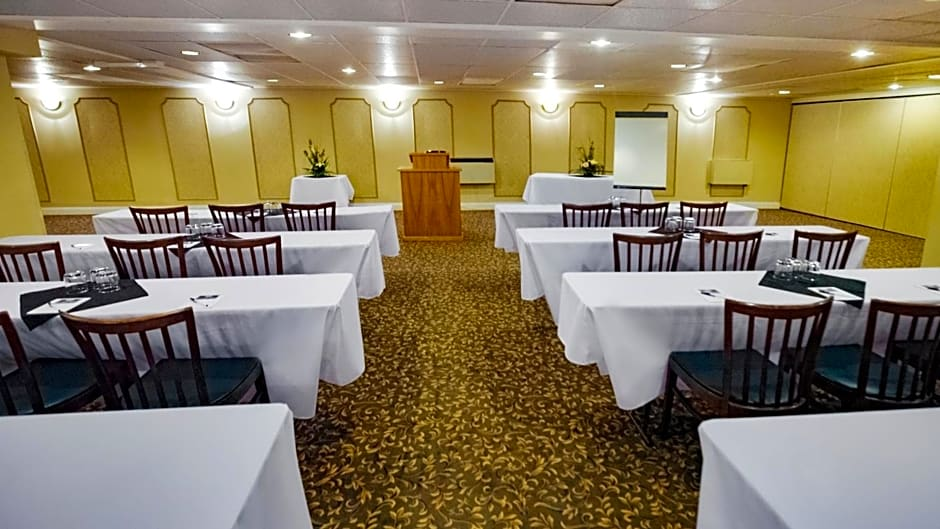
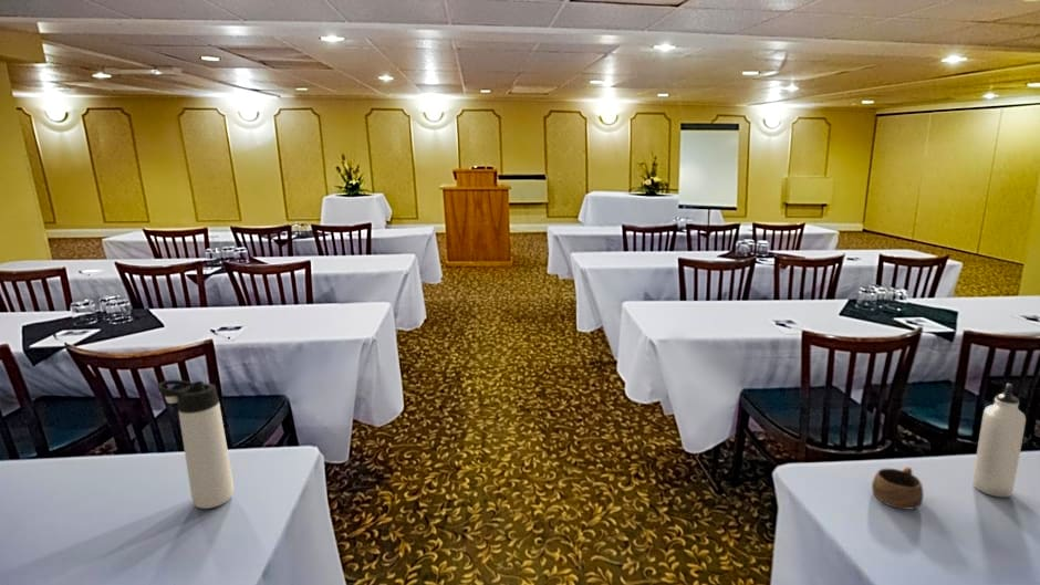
+ thermos bottle (196, 442)
+ water bottle (1000, 438)
+ cup (901, 485)
